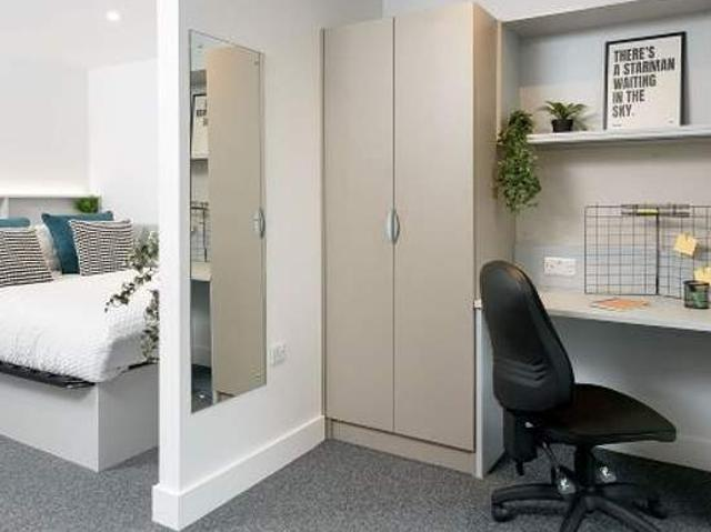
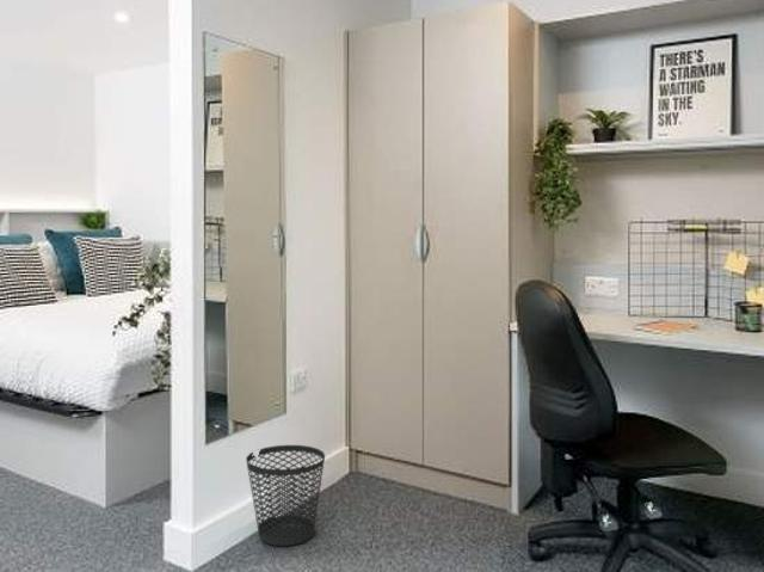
+ wastebasket (285, 496)
